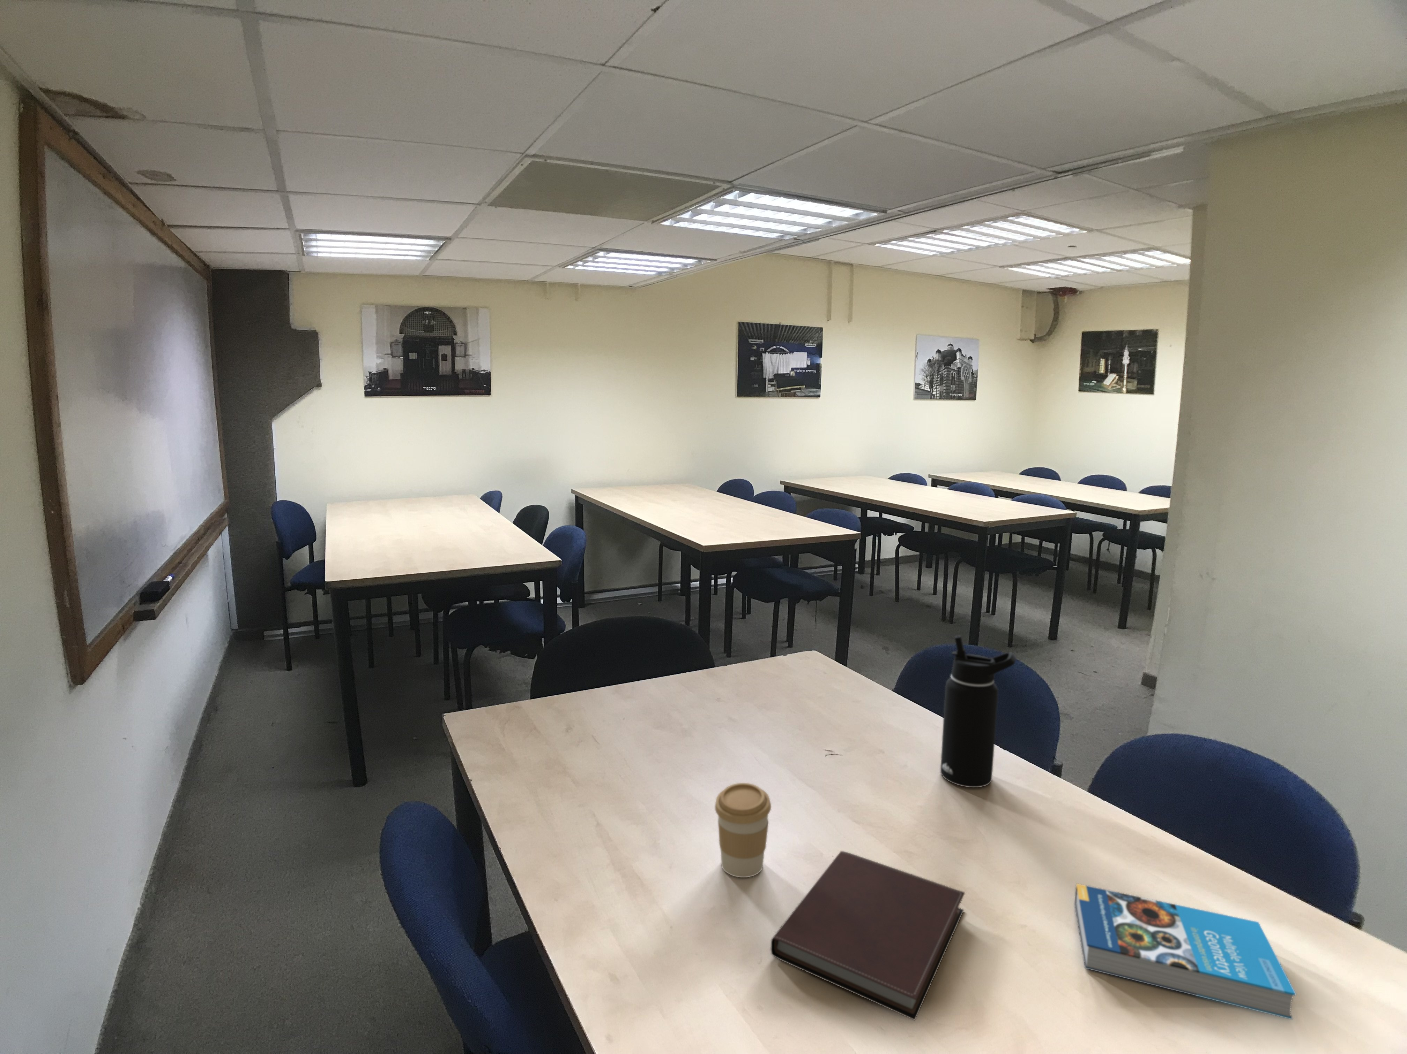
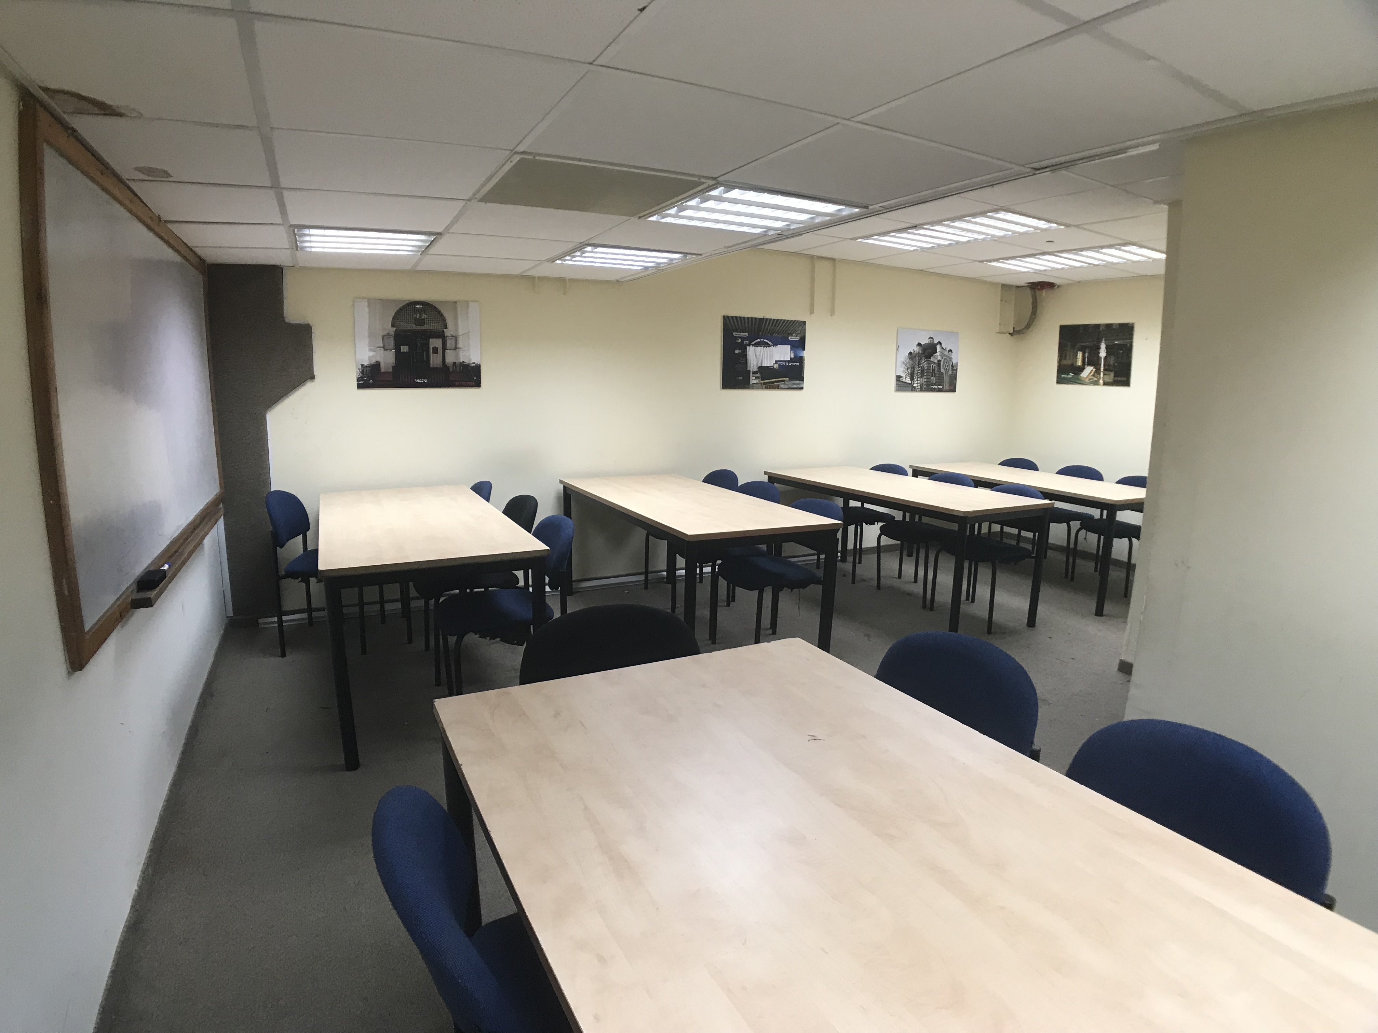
- book (1173, 943)
- coffee cup (742, 829)
- notebook (872, 922)
- water bottle (977, 710)
